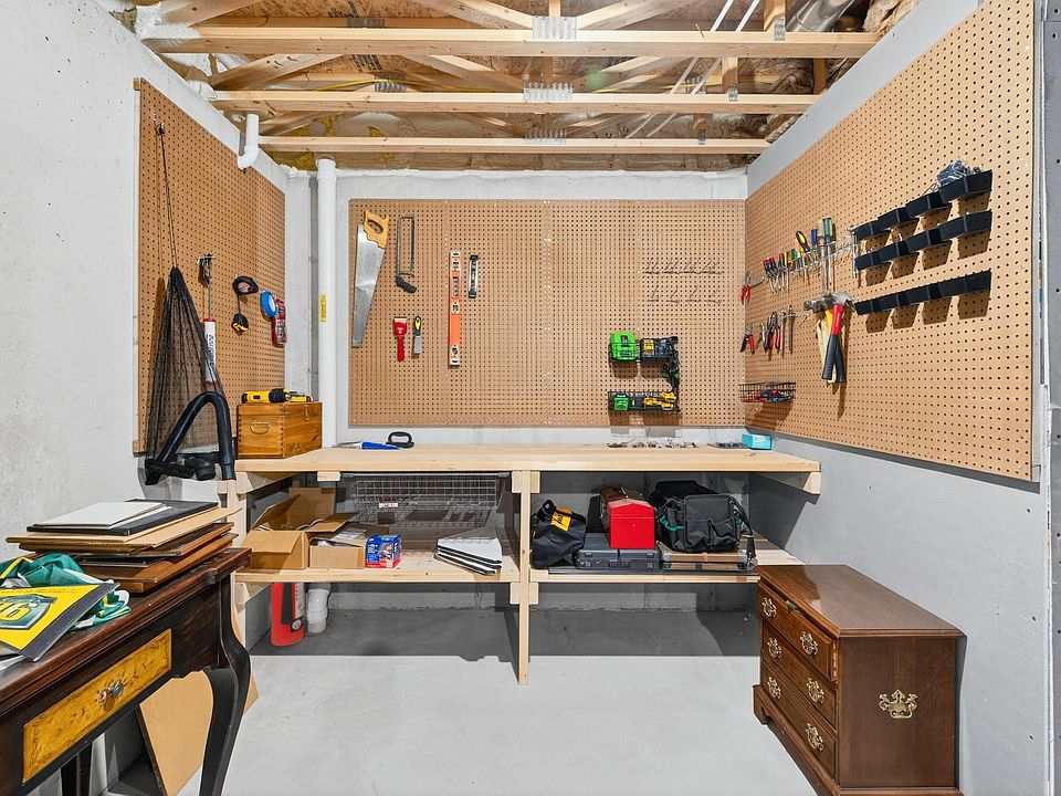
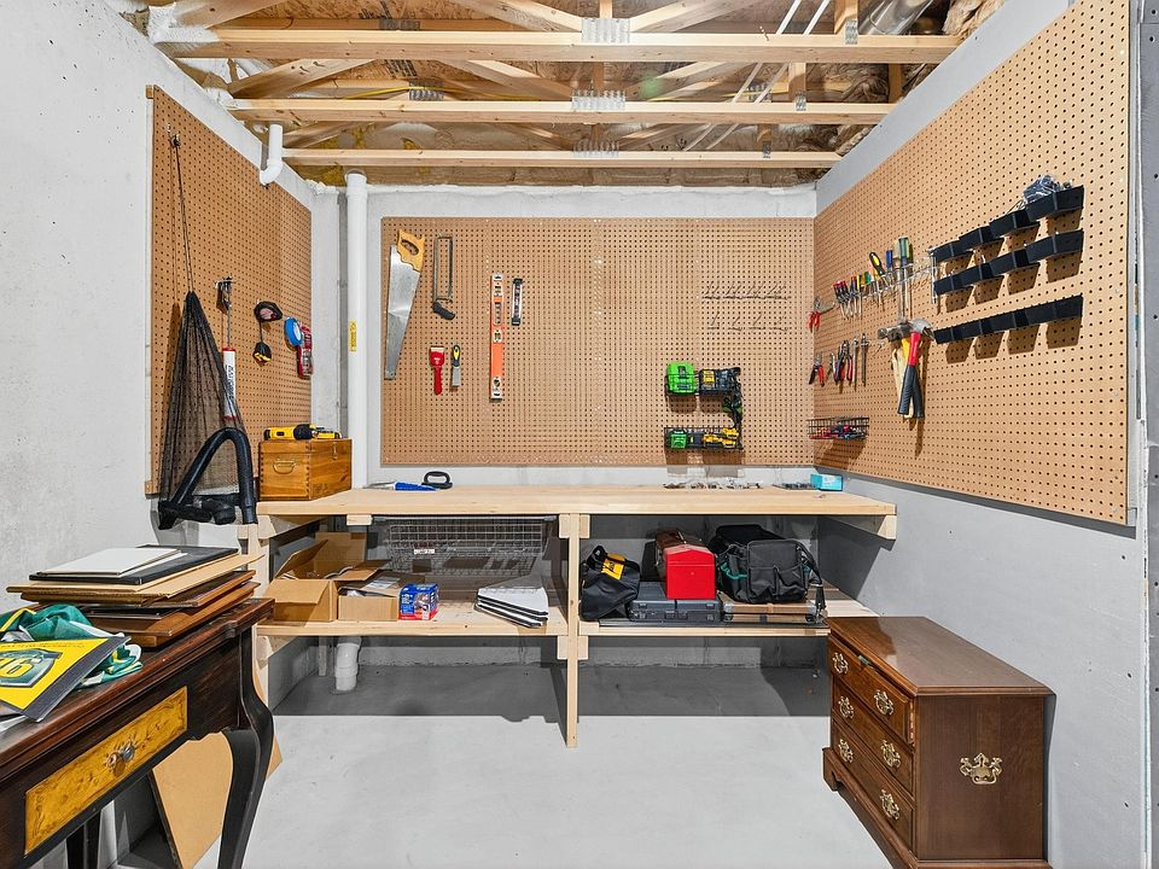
- fire extinguisher (286, 589)
